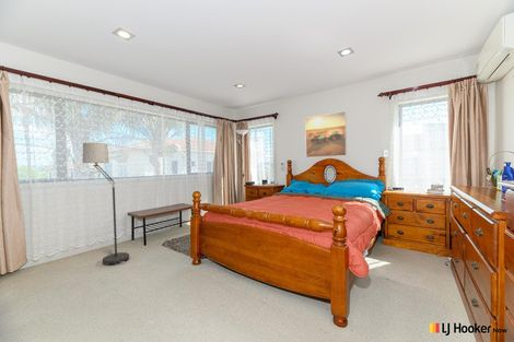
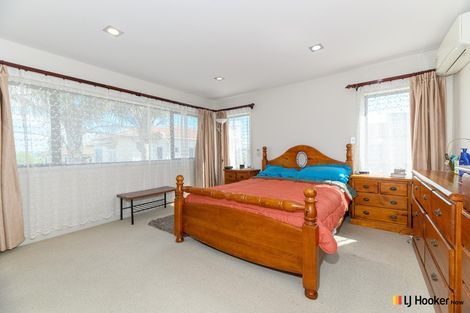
- floor lamp (113, 199)
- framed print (325, 135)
